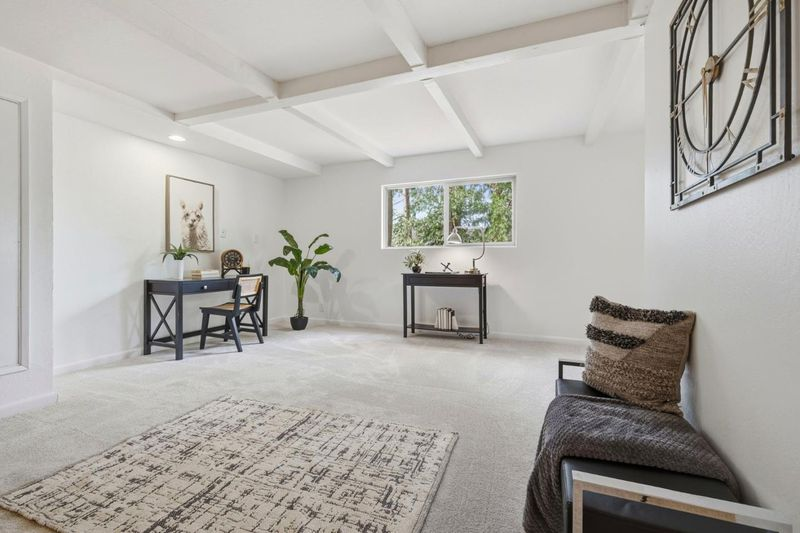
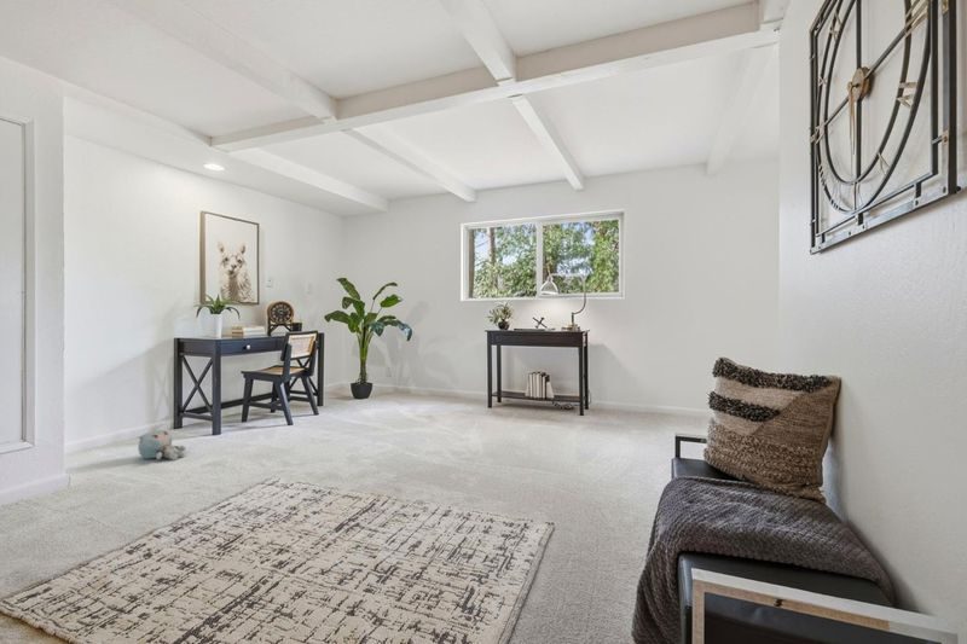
+ plush toy (162, 443)
